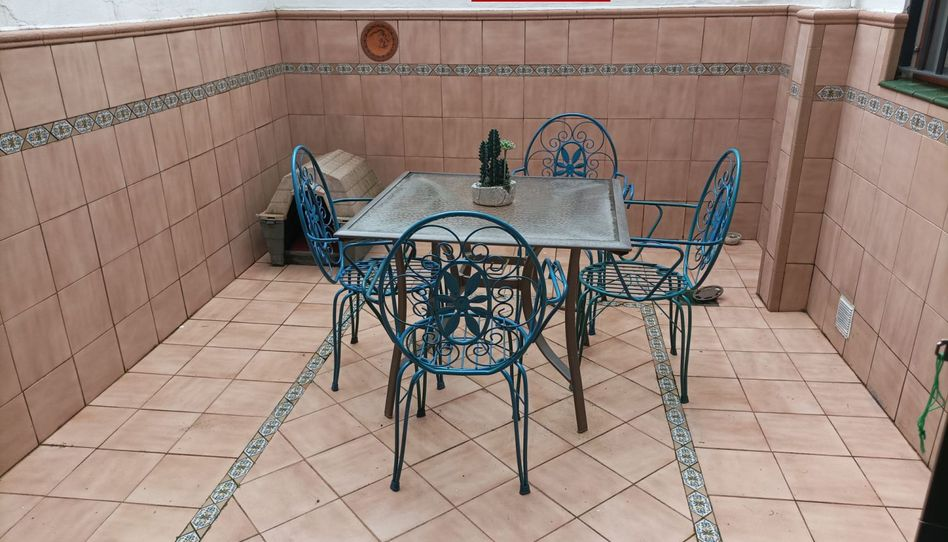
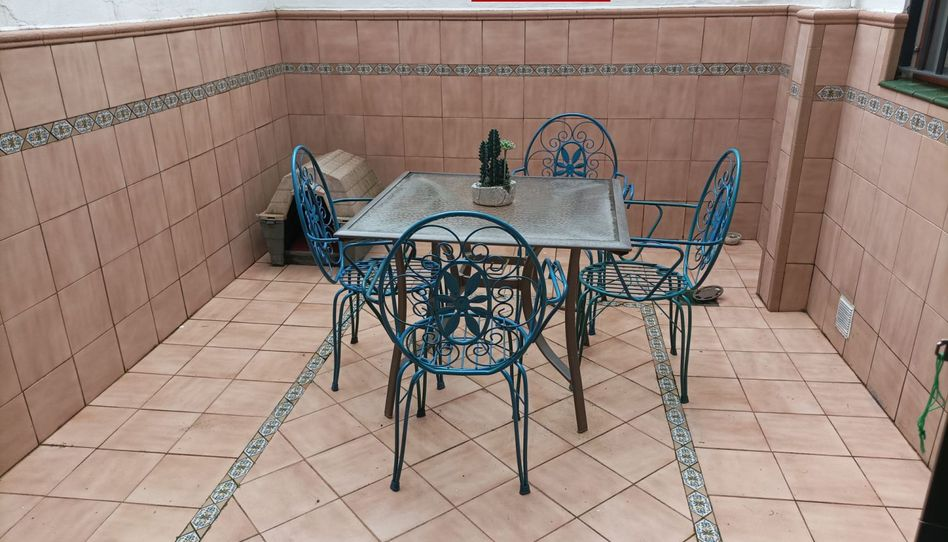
- decorative plate (379, 41)
